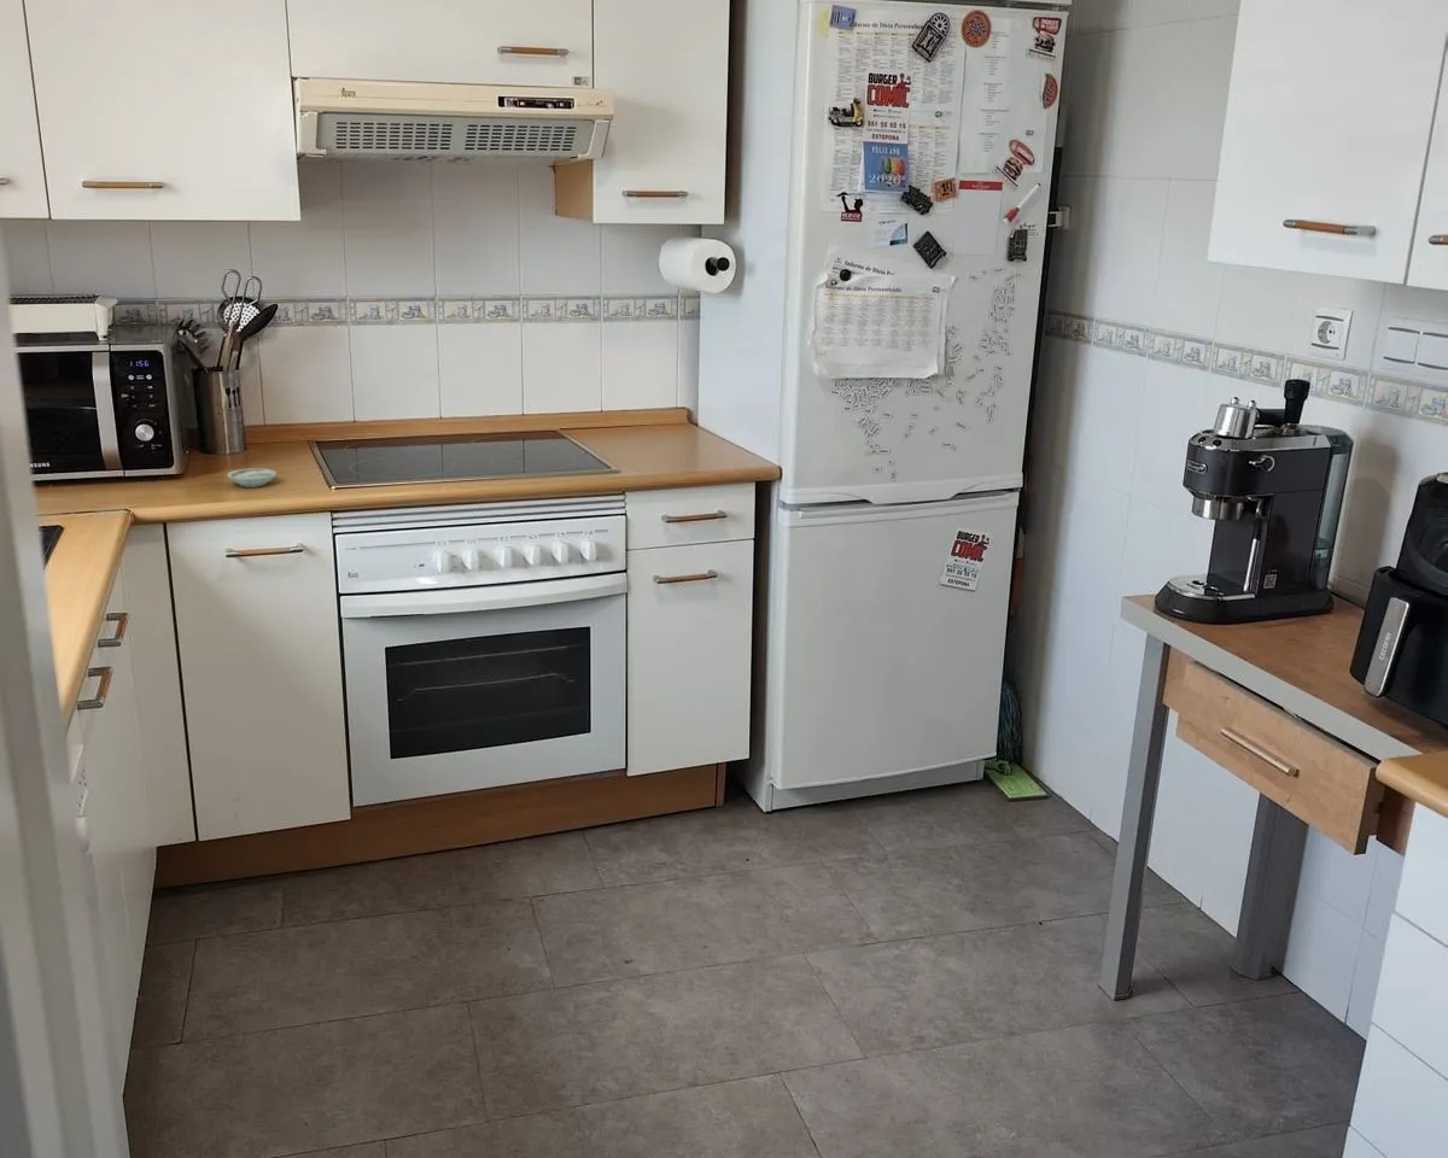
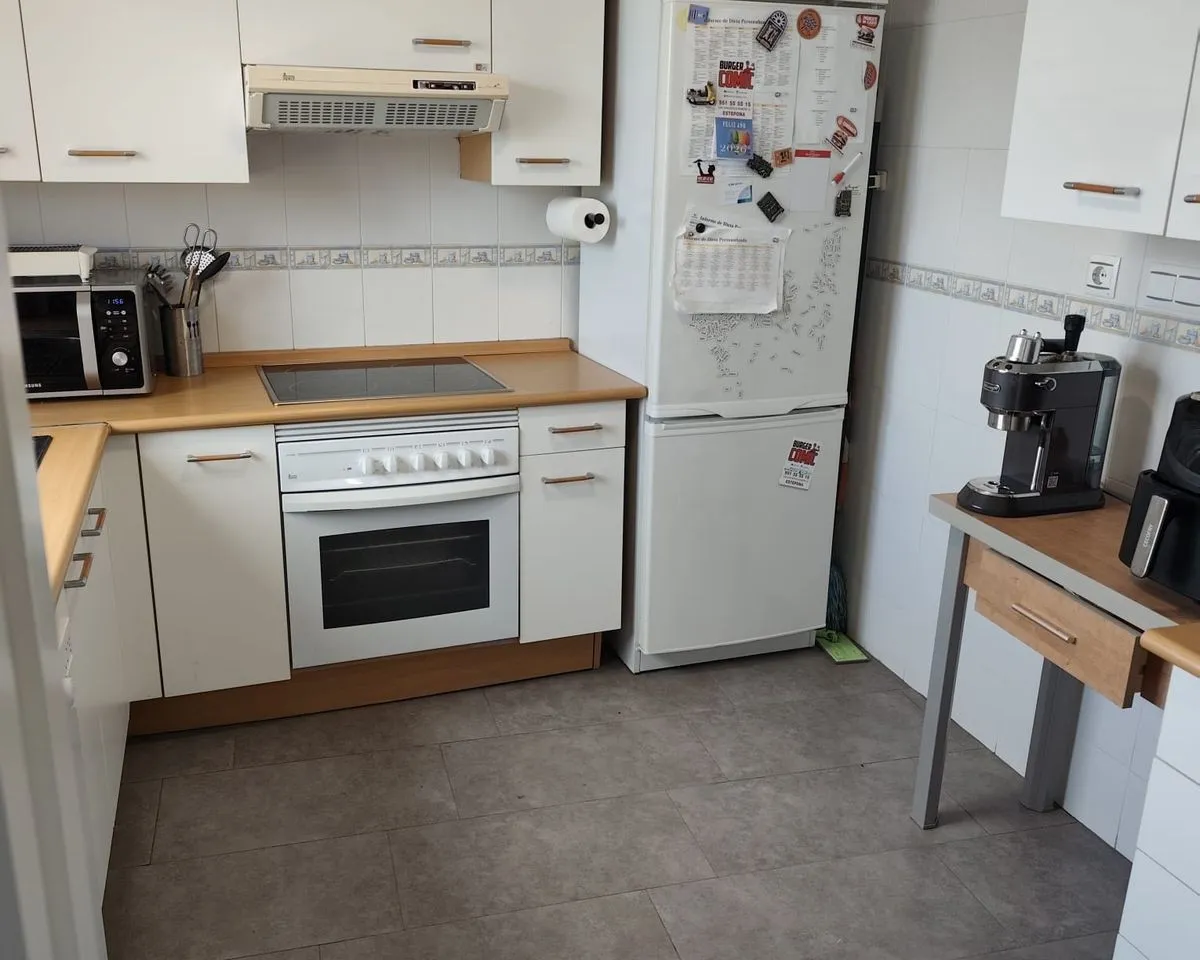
- saucer (252, 478)
